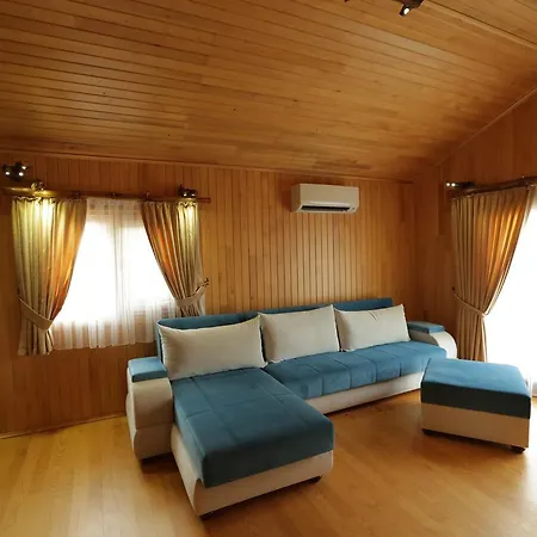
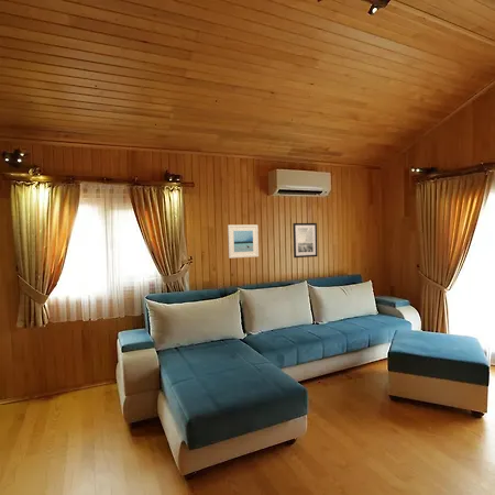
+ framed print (243, 241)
+ wall art (305, 240)
